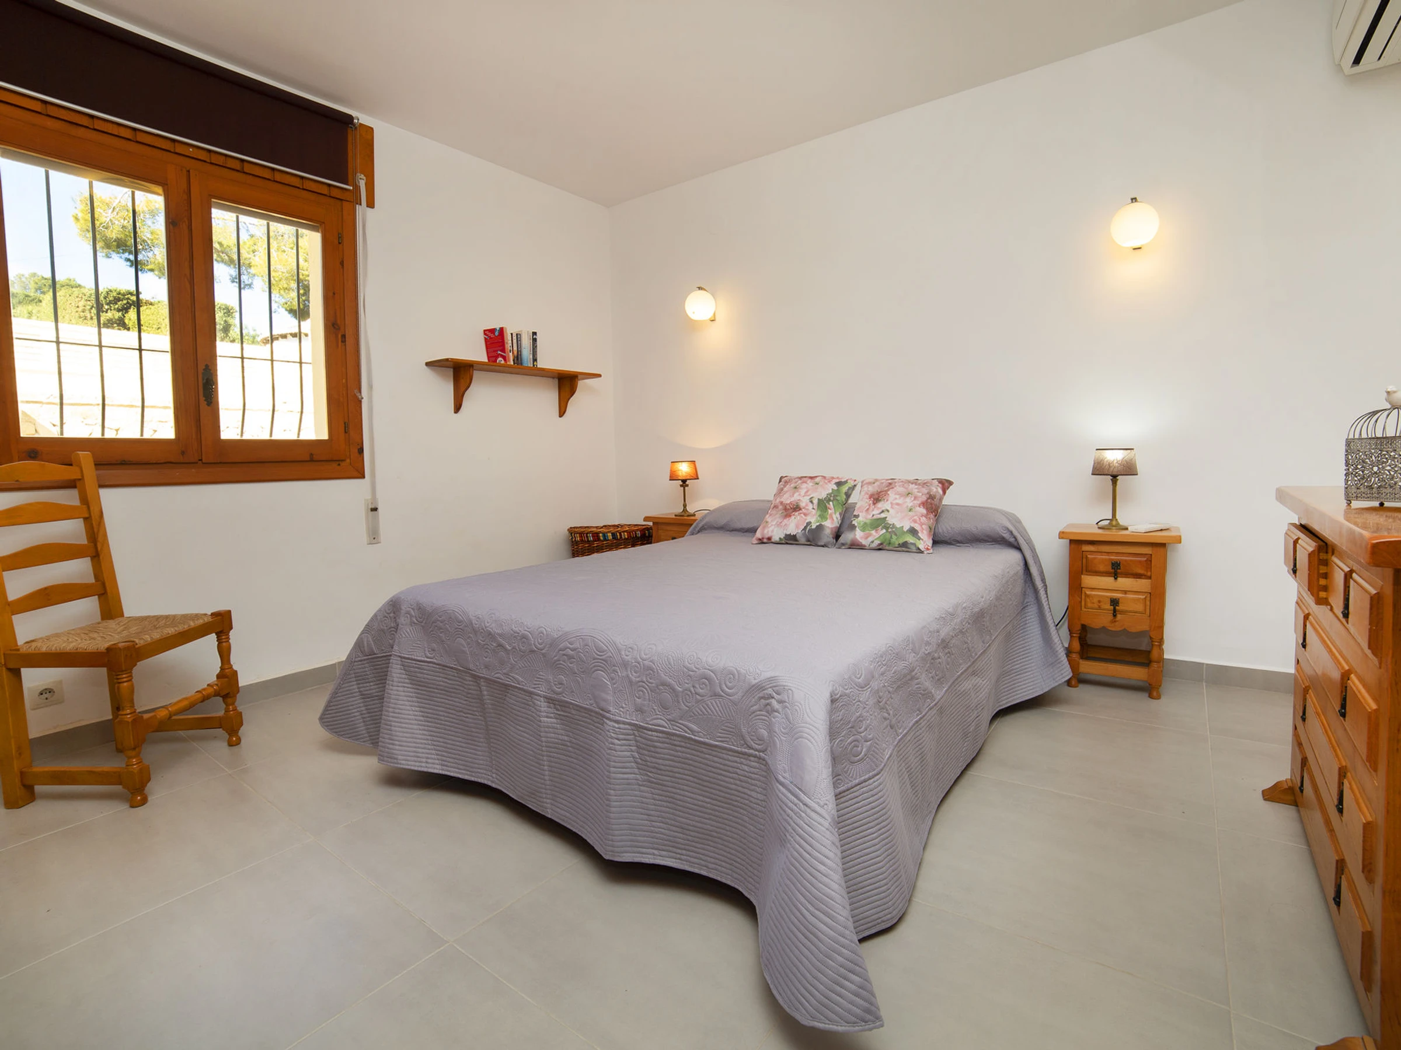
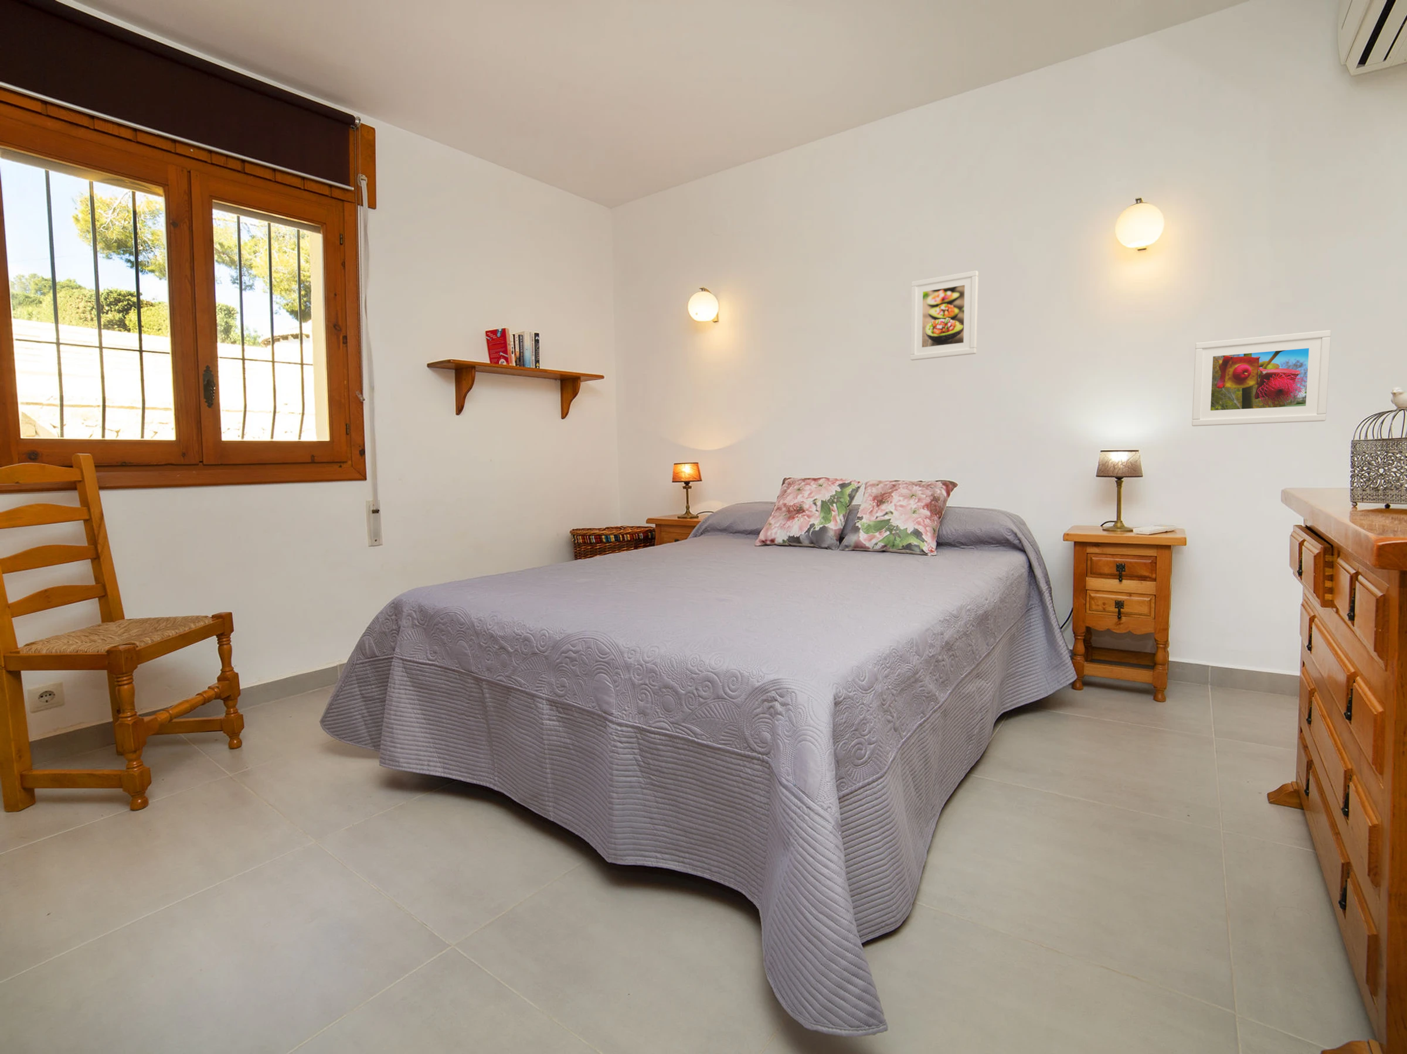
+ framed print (943, 317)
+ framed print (1257, 380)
